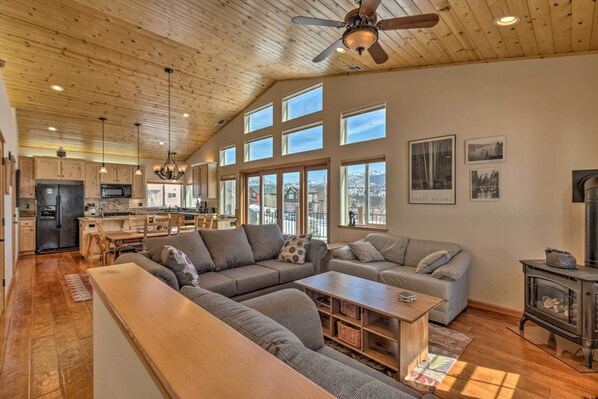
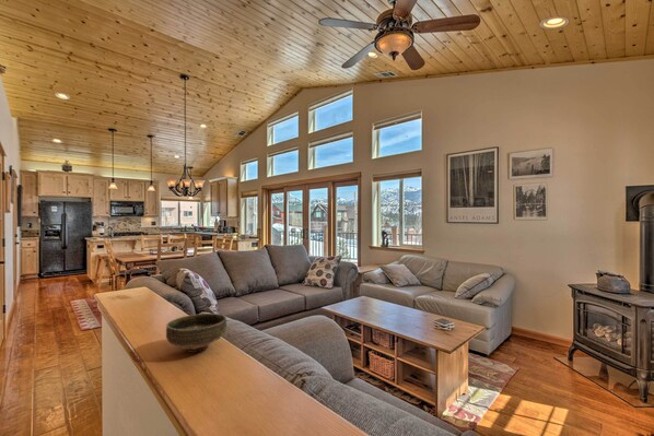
+ bowl (197, 333)
